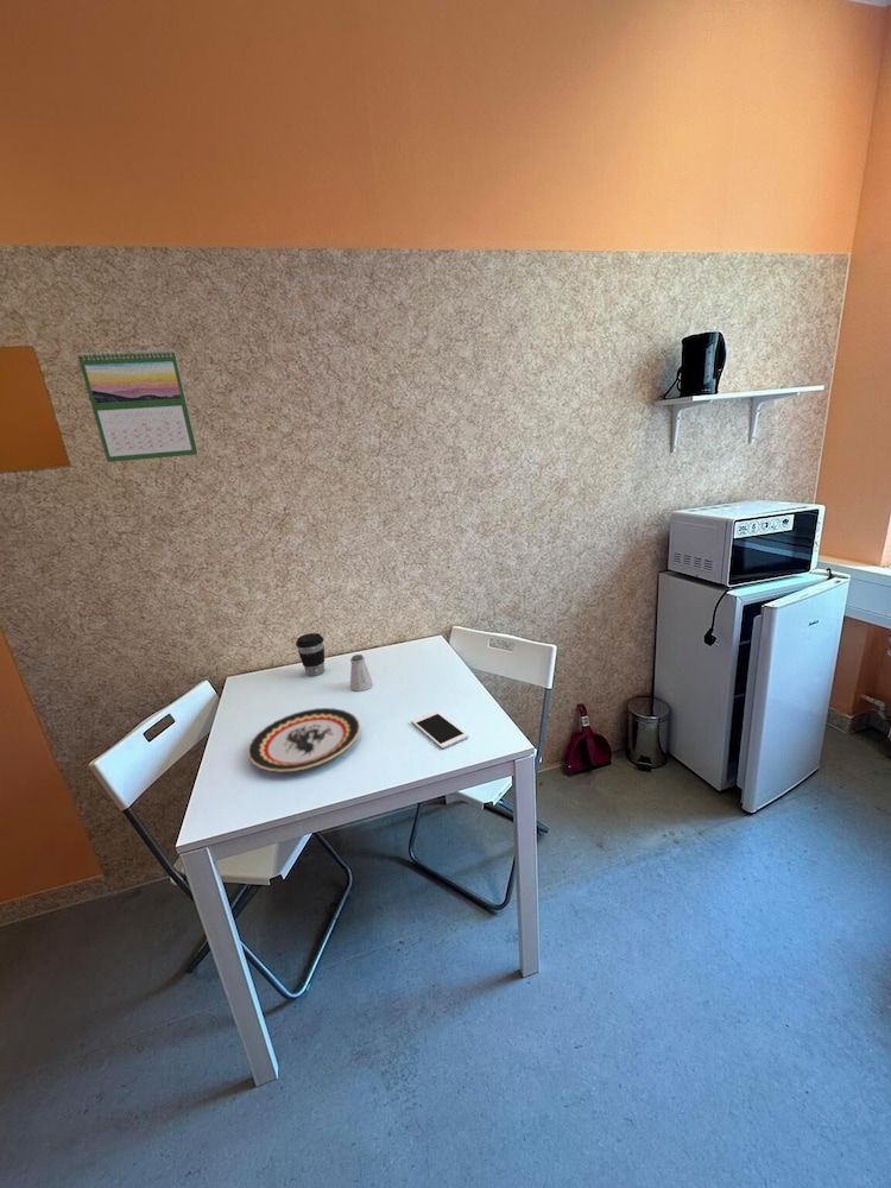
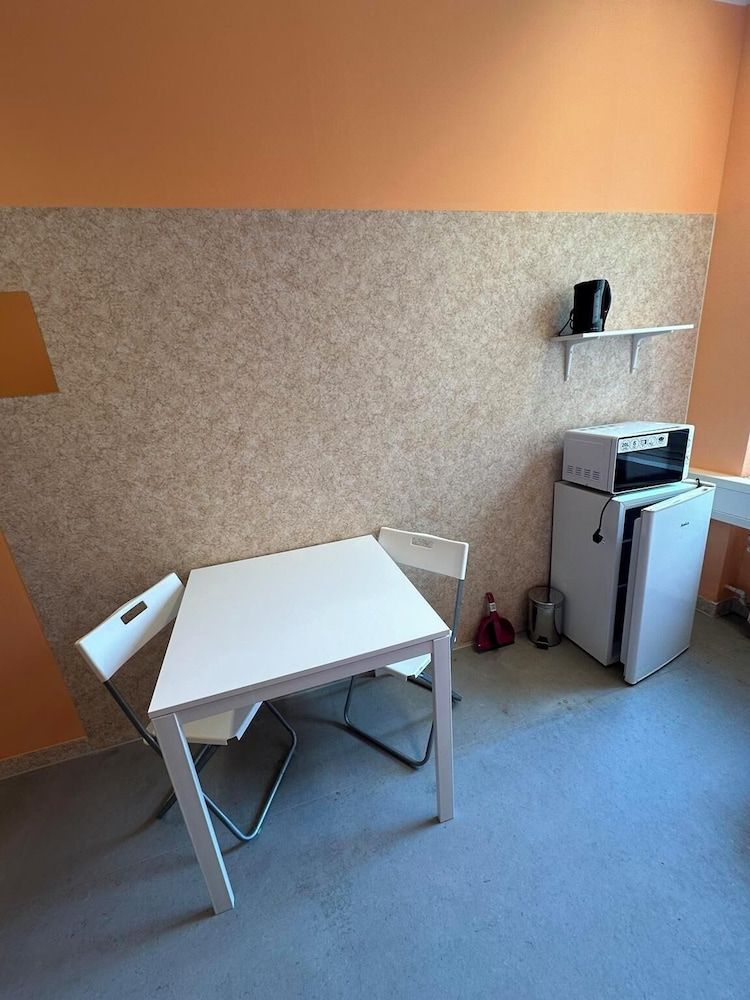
- calendar (140, 405)
- saltshaker (359, 671)
- coffee cup (311, 655)
- plate (305, 739)
- cell phone (438, 728)
